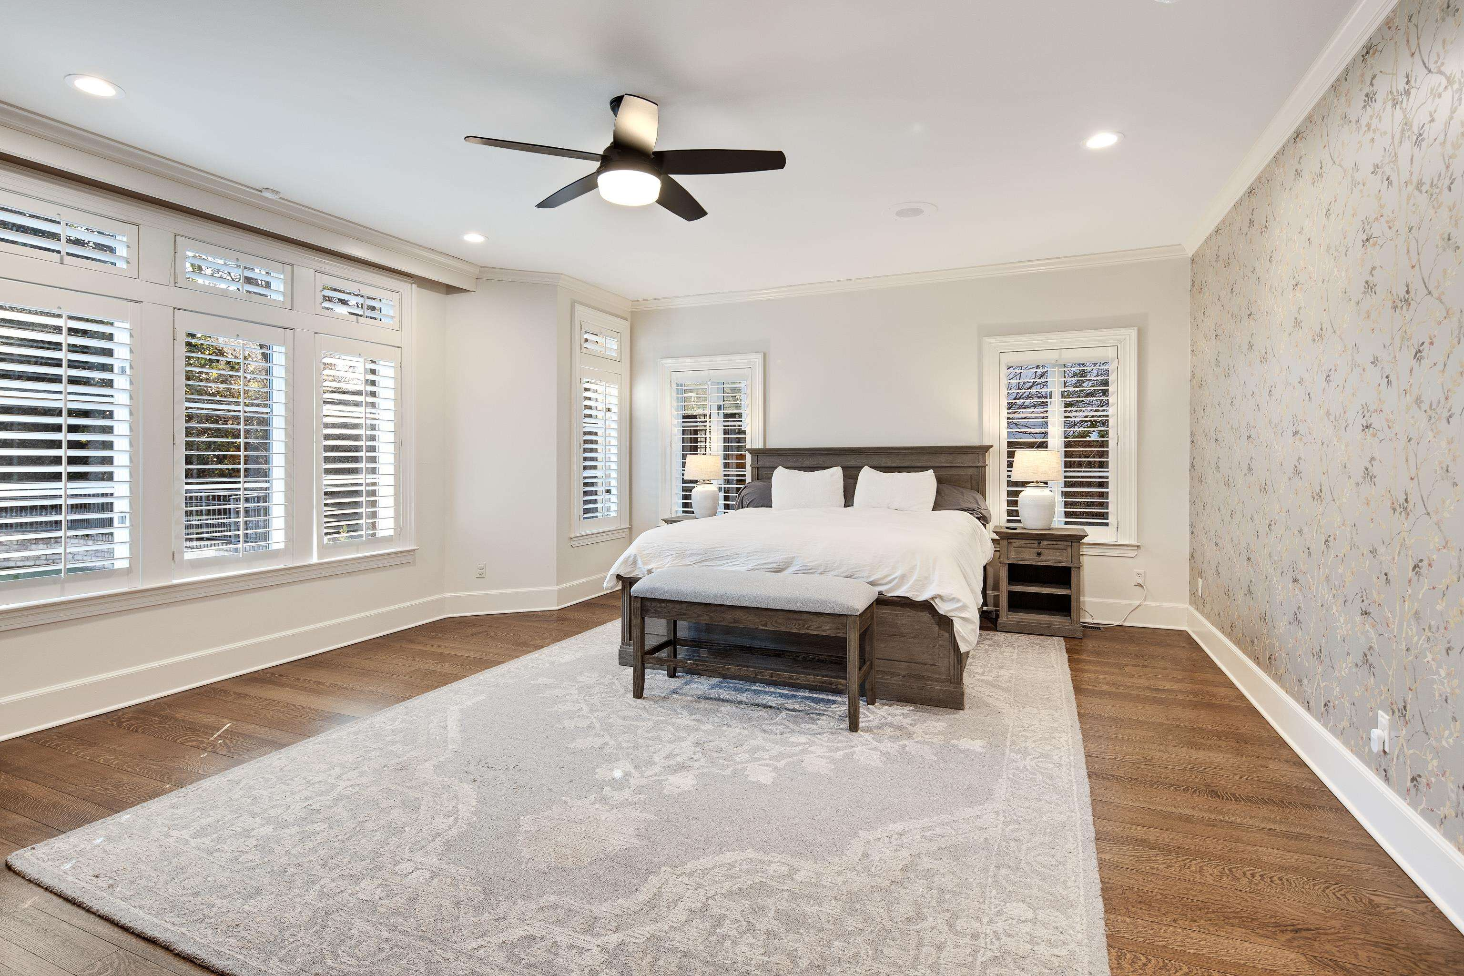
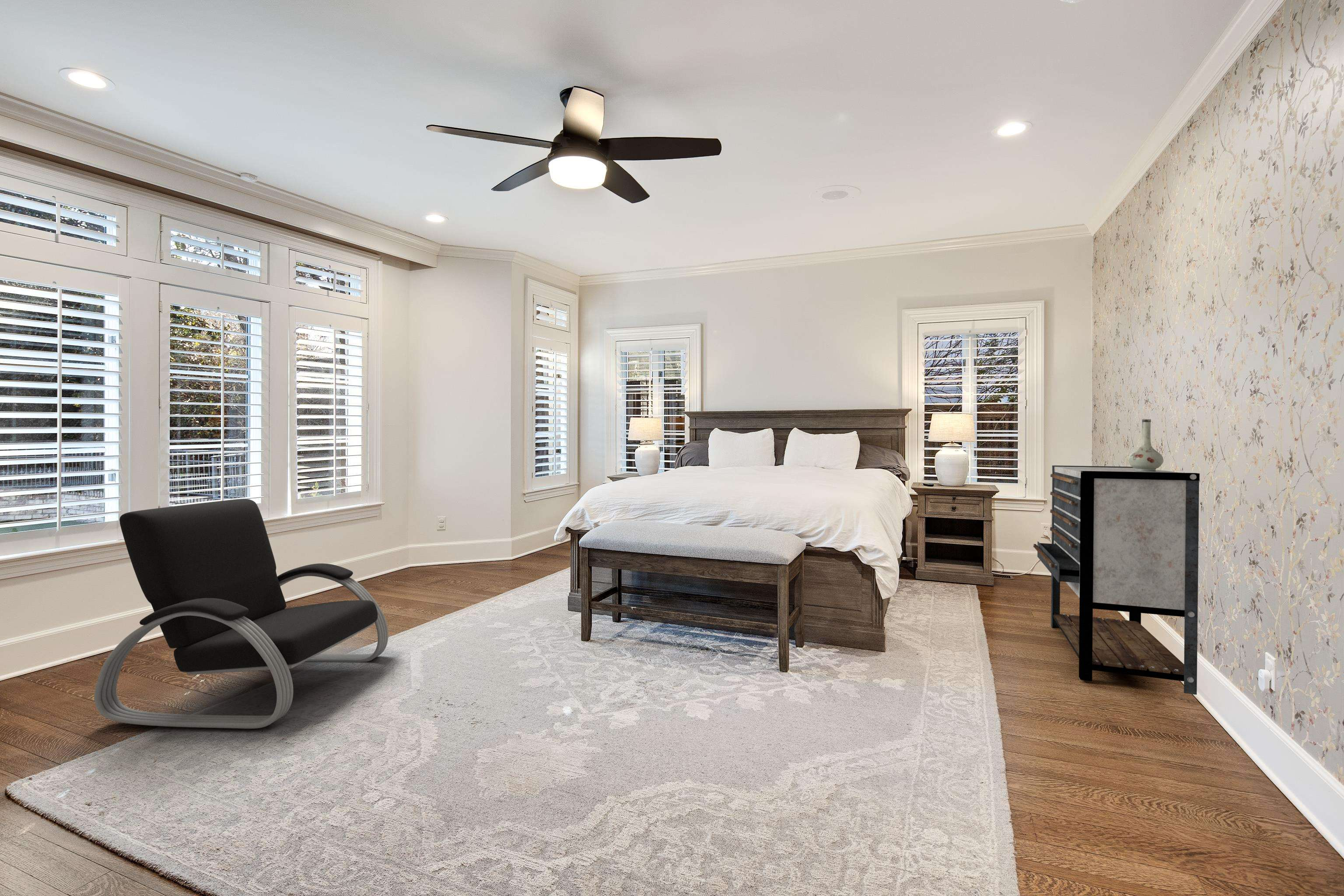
+ vase (1145, 444)
+ dresser (1100, 561)
+ armchair (261, 596)
